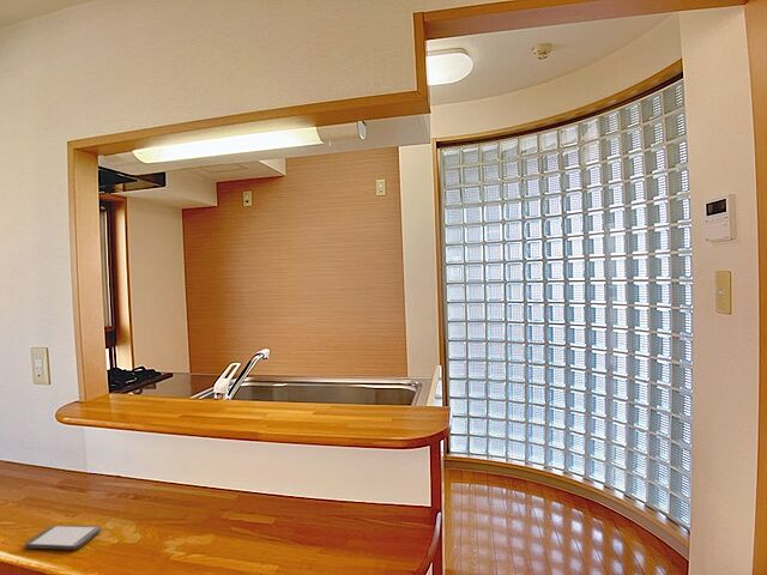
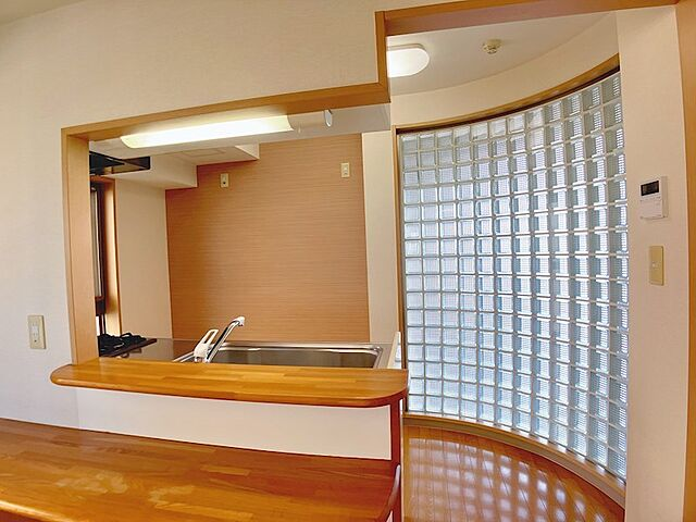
- smartphone (64, 537)
